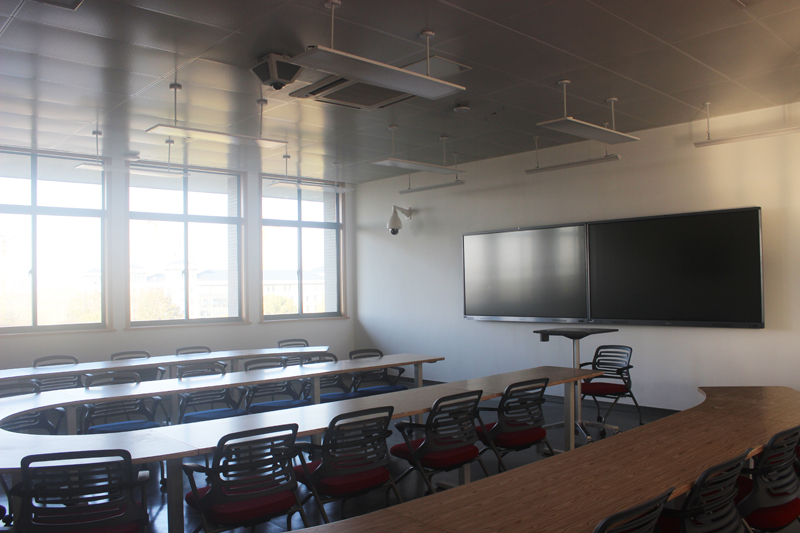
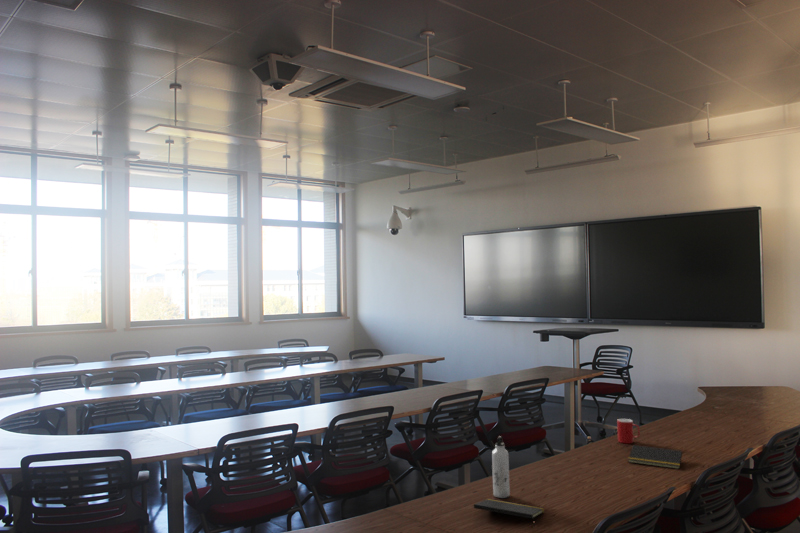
+ cup (628, 431)
+ notepad (509, 508)
+ notepad (655, 456)
+ water bottle (500, 465)
